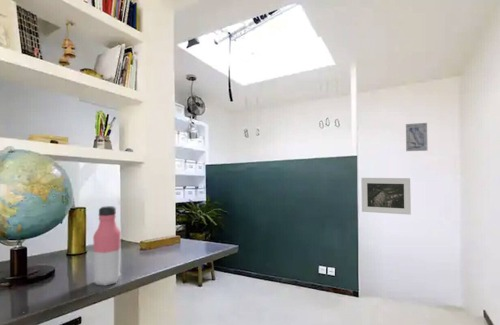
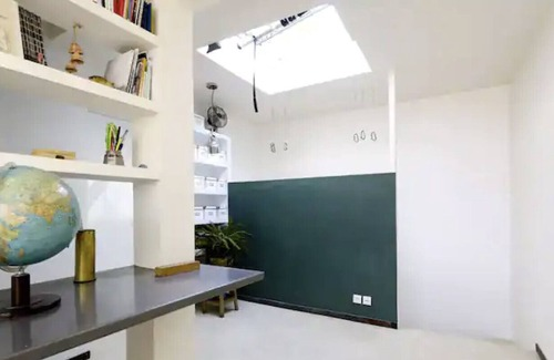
- wall art (416, 137)
- water bottle (107, 244)
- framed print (385, 195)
